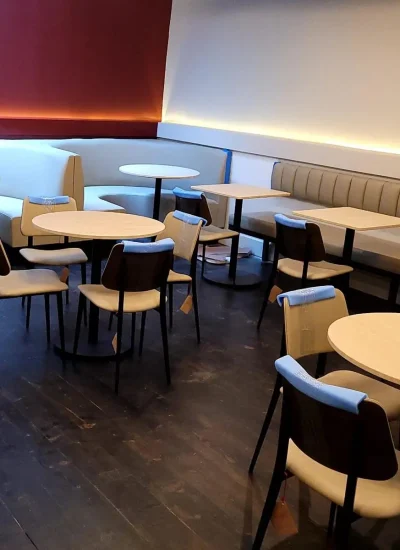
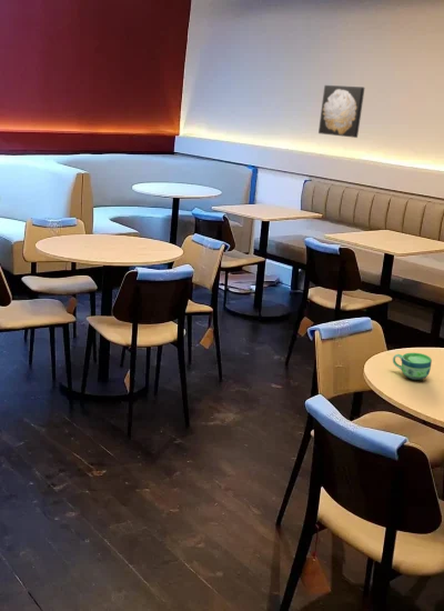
+ wall art (341, 110)
+ cup (411, 365)
